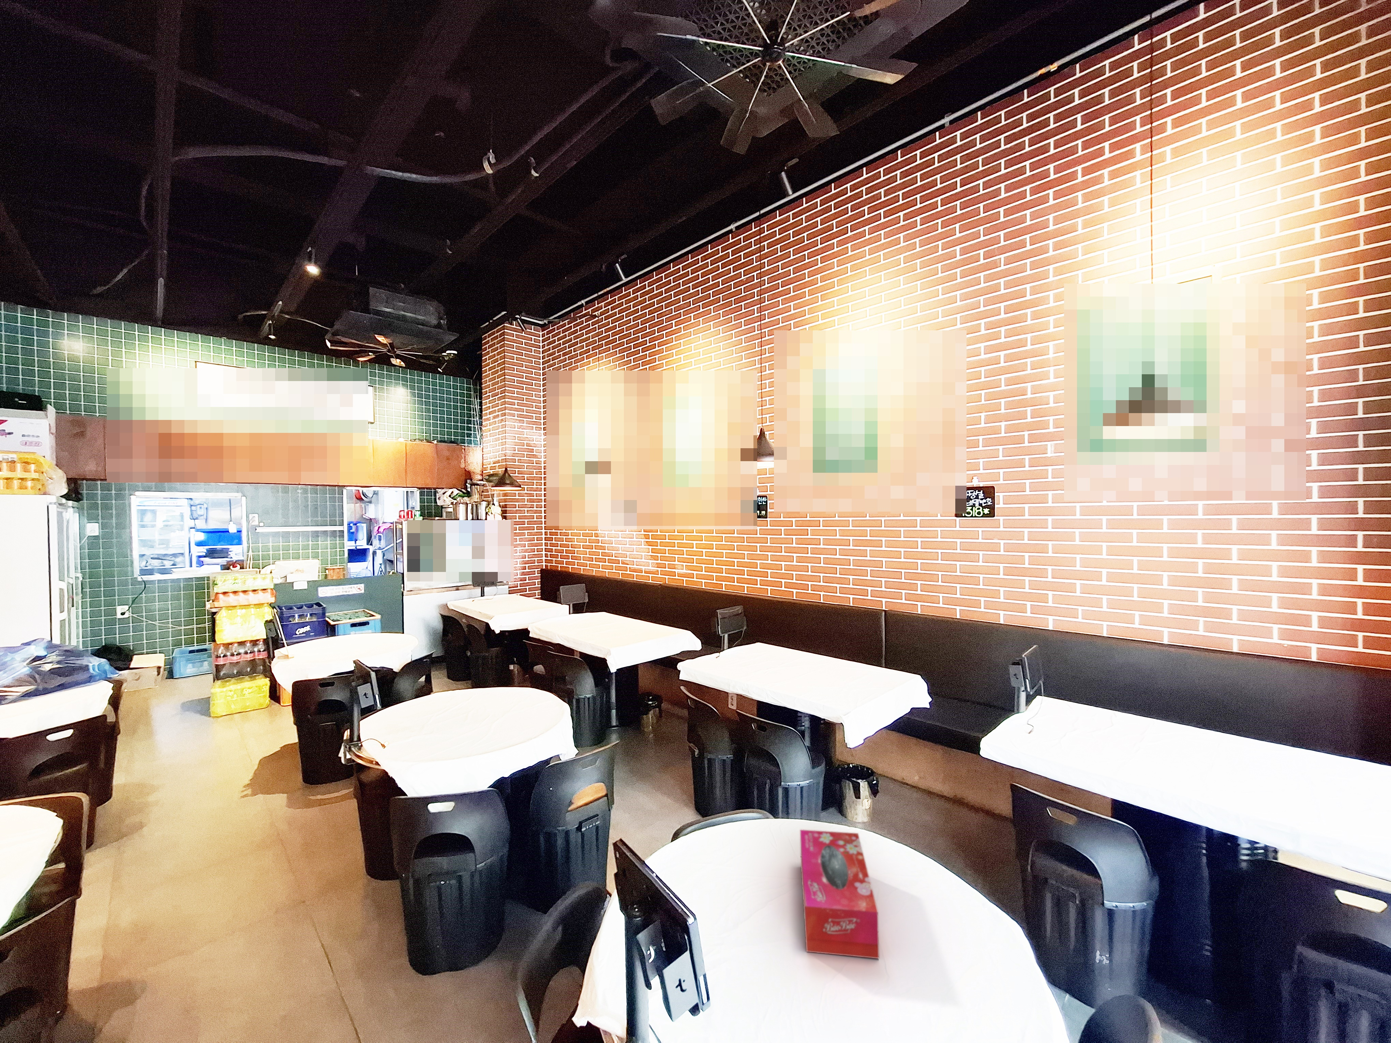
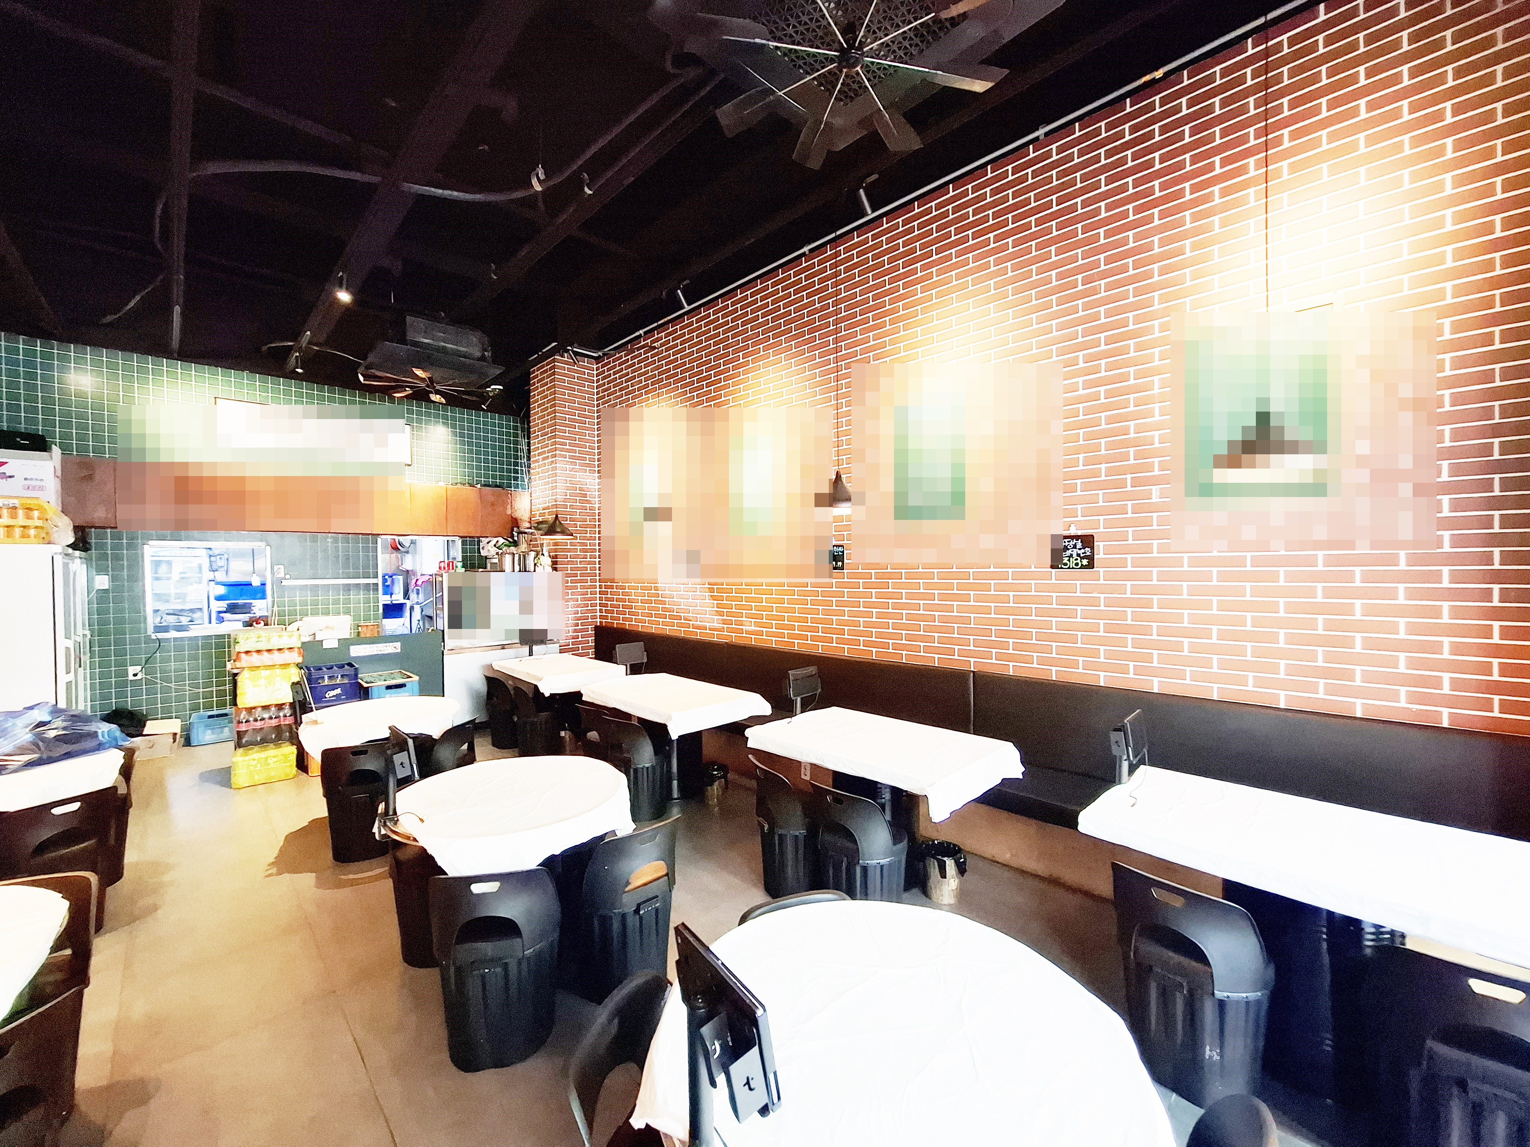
- tissue box (835, 886)
